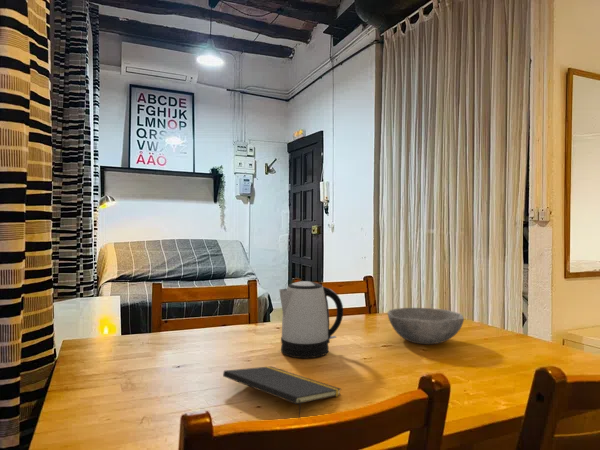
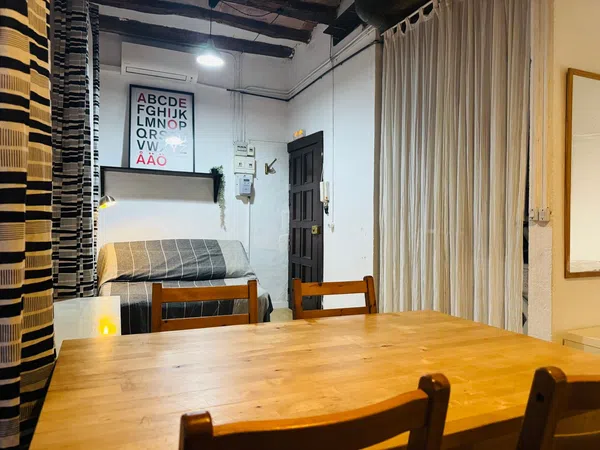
- notepad (281, 382)
- kettle (311, 316)
- bowl (424, 326)
